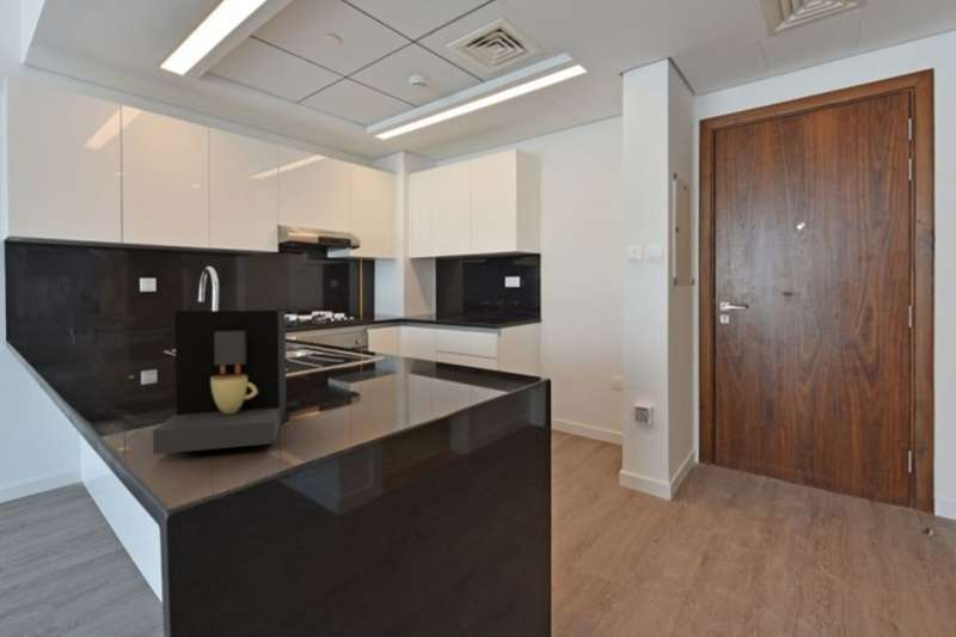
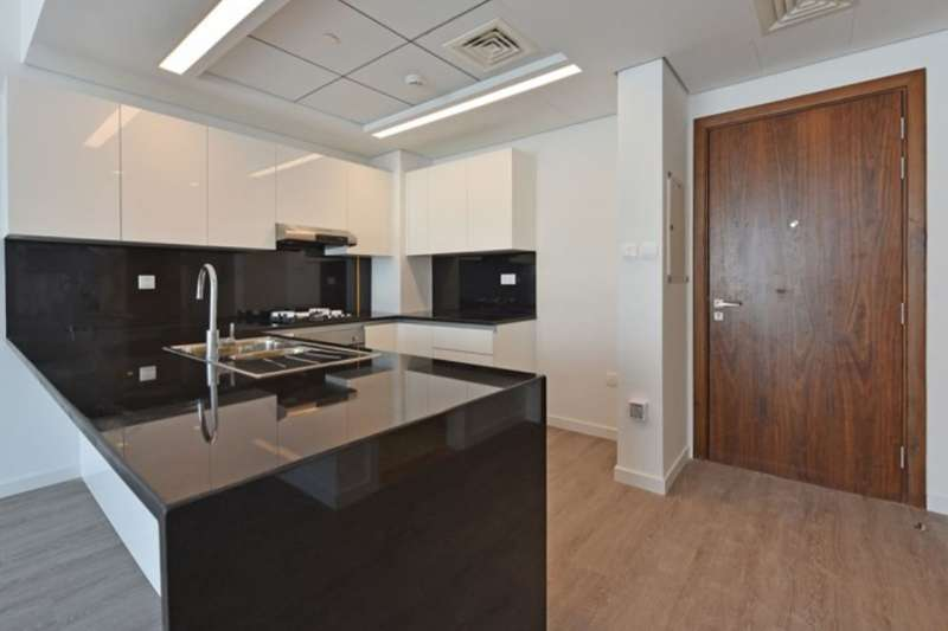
- coffee maker (232, 369)
